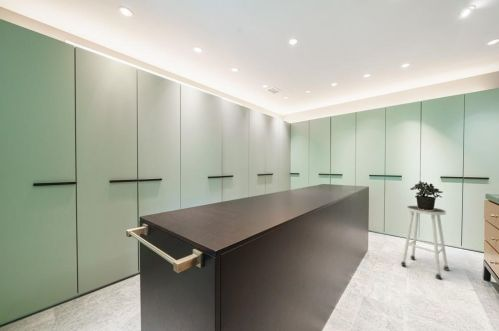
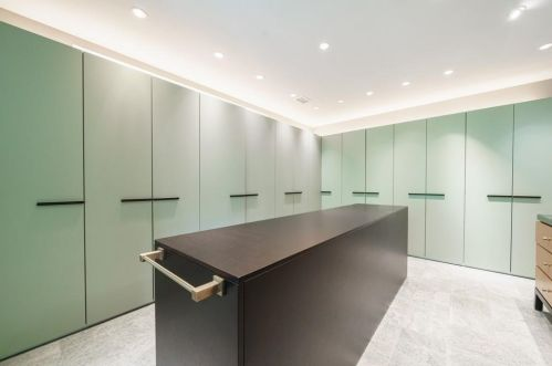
- stool (424, 241)
- potted plant (424, 194)
